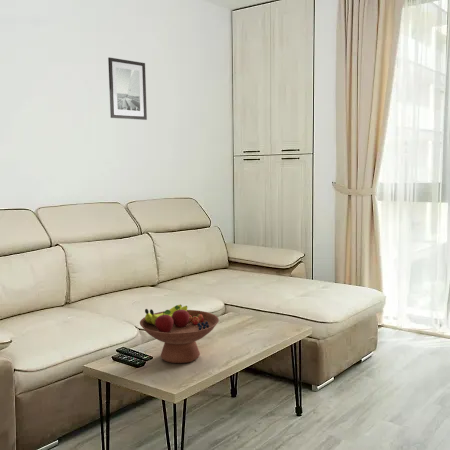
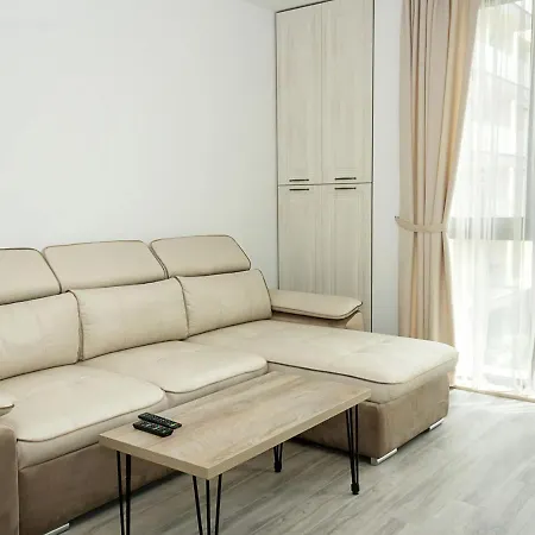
- wall art (128, 89)
- fruit bowl (179, 331)
